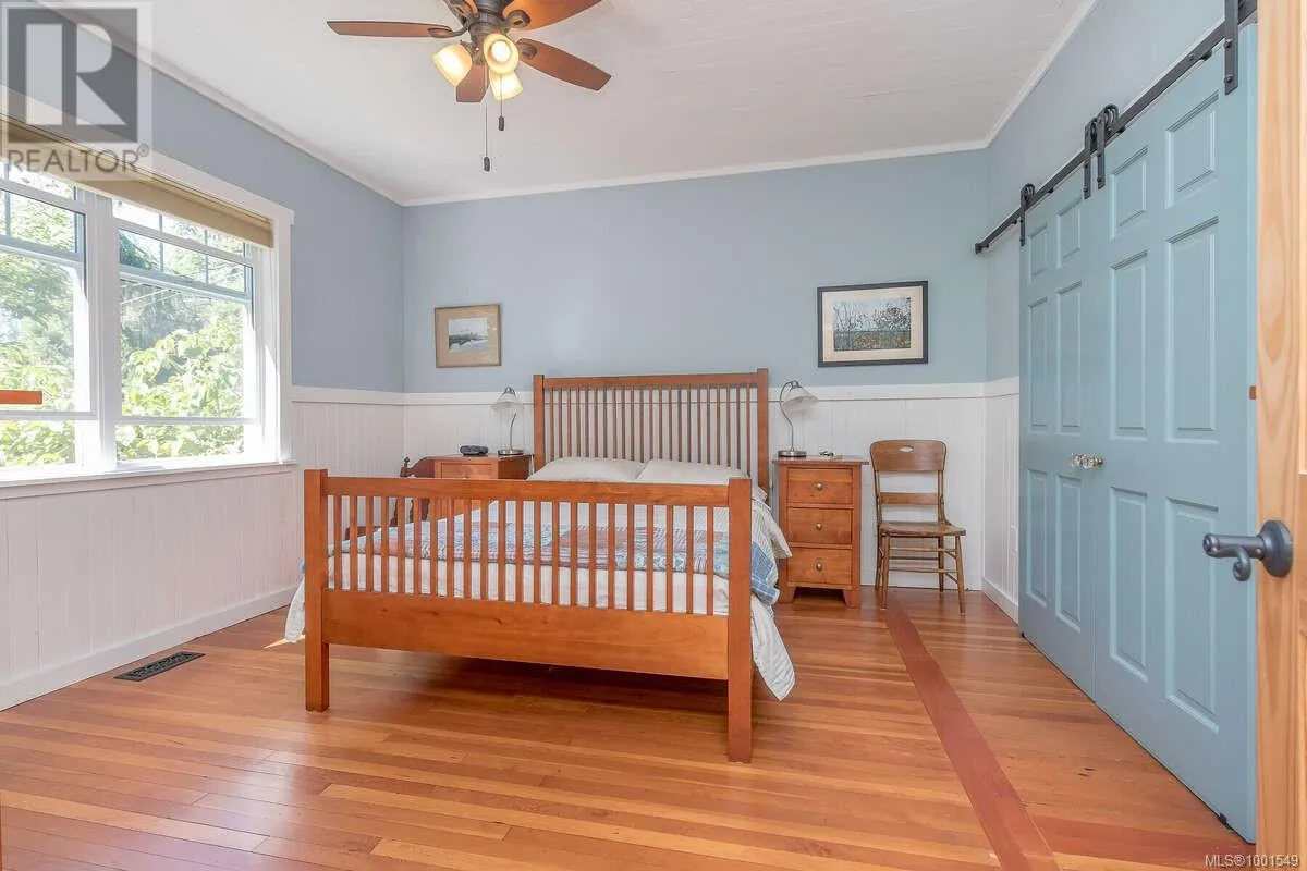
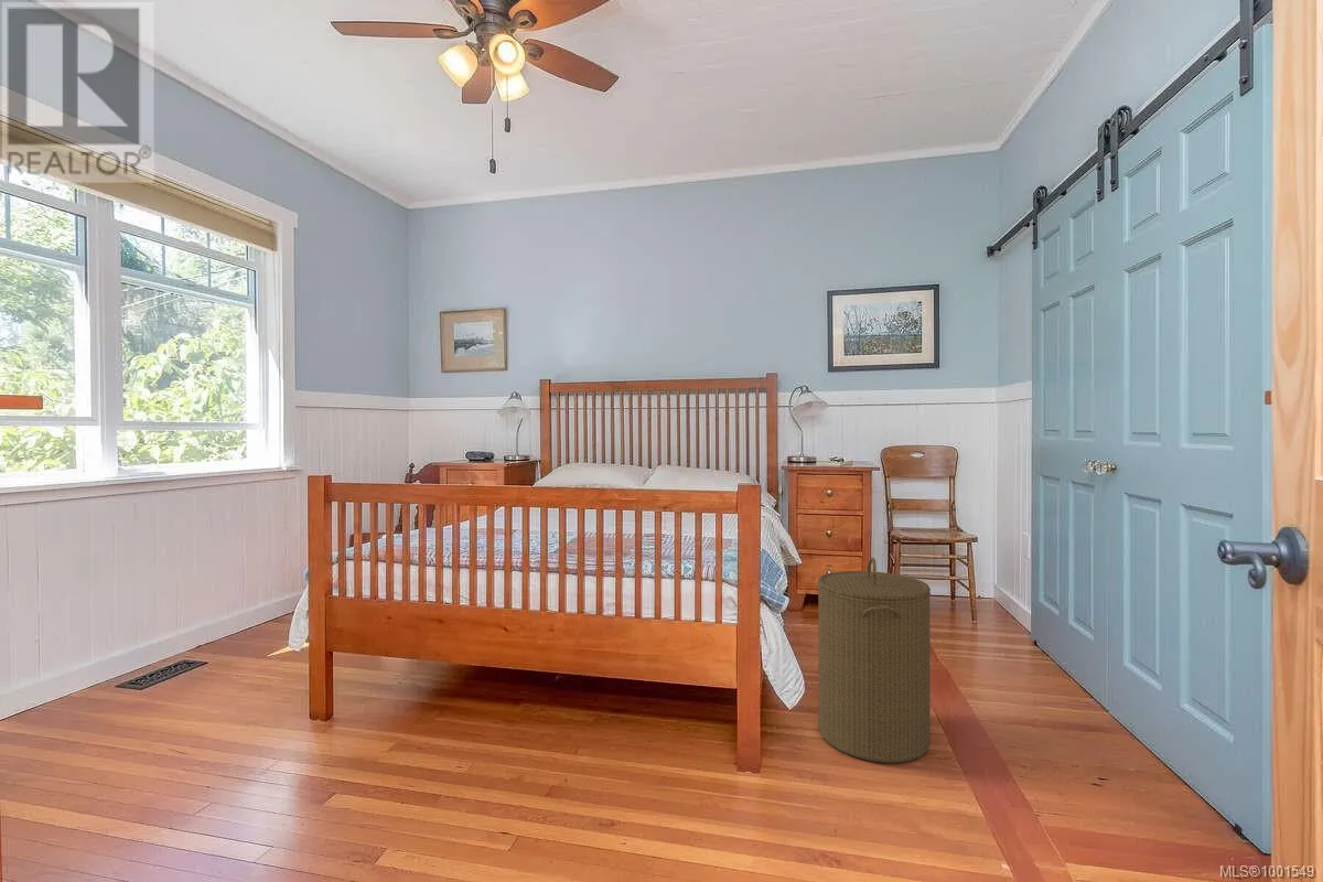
+ laundry hamper (872, 646)
